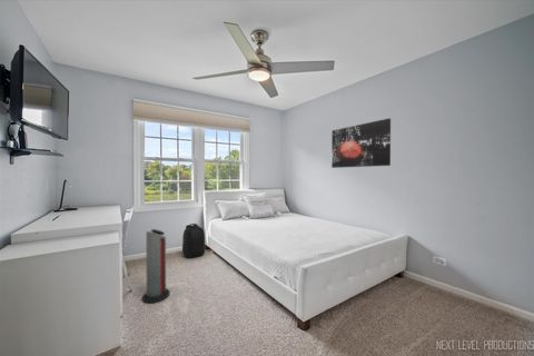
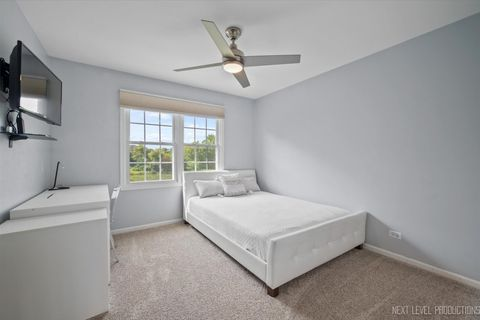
- air purifier (156, 261)
- wall art (357, 146)
- backpack (194, 239)
